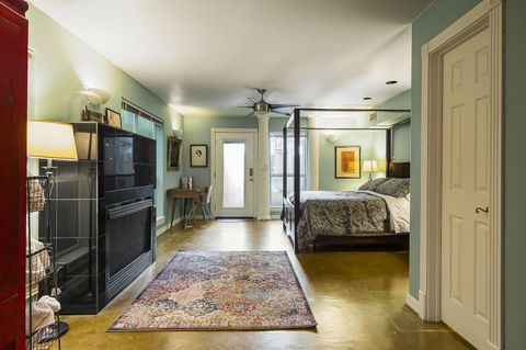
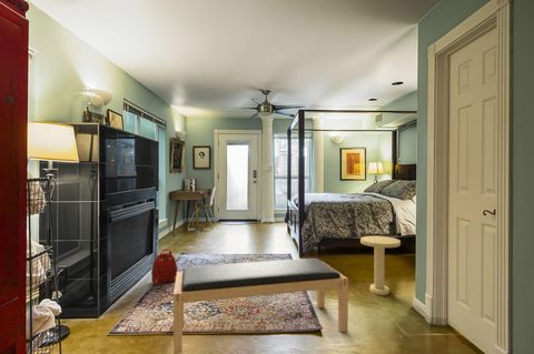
+ backpack (165, 264)
+ side table (379, 265)
+ bench (258, 295)
